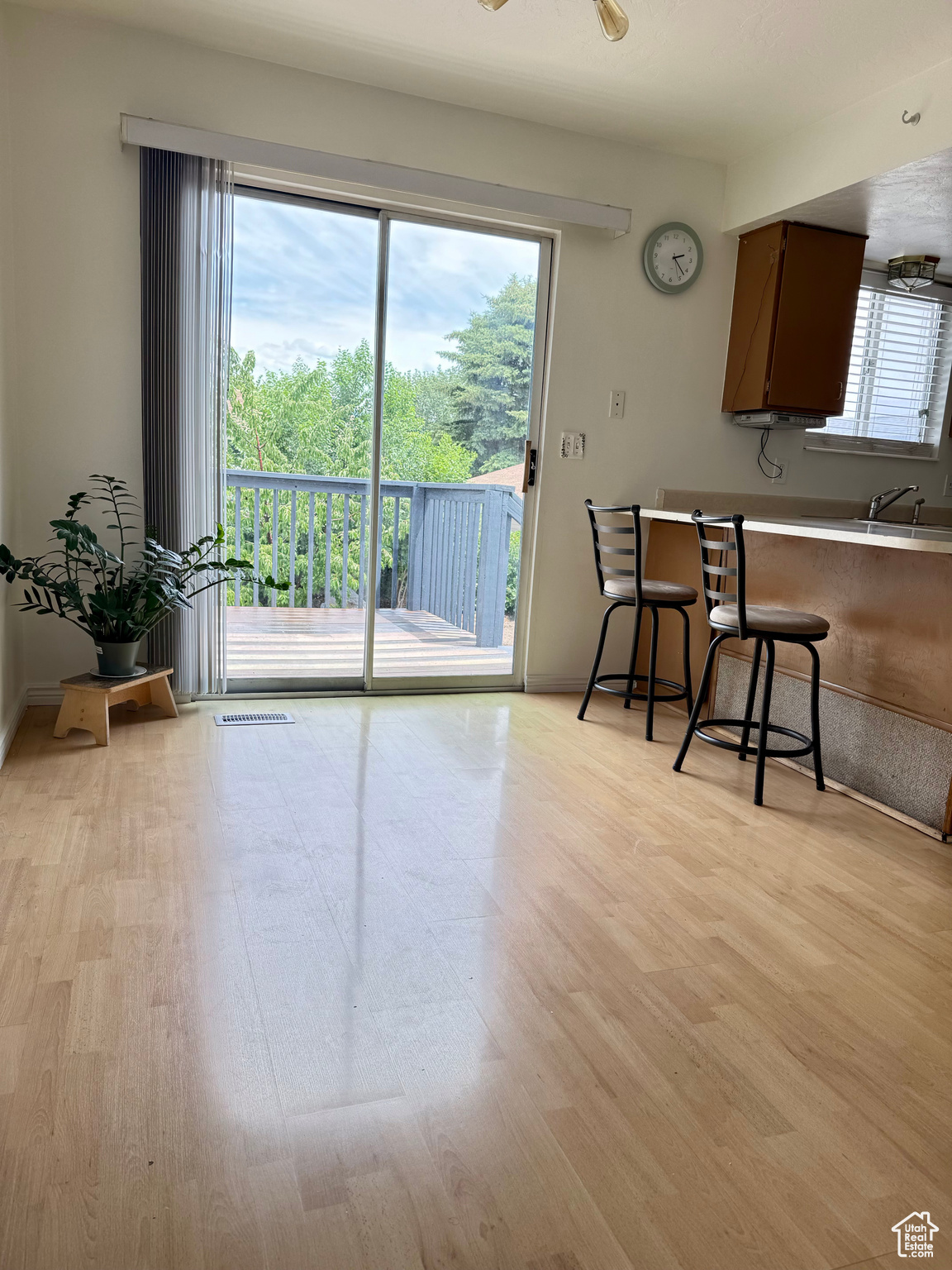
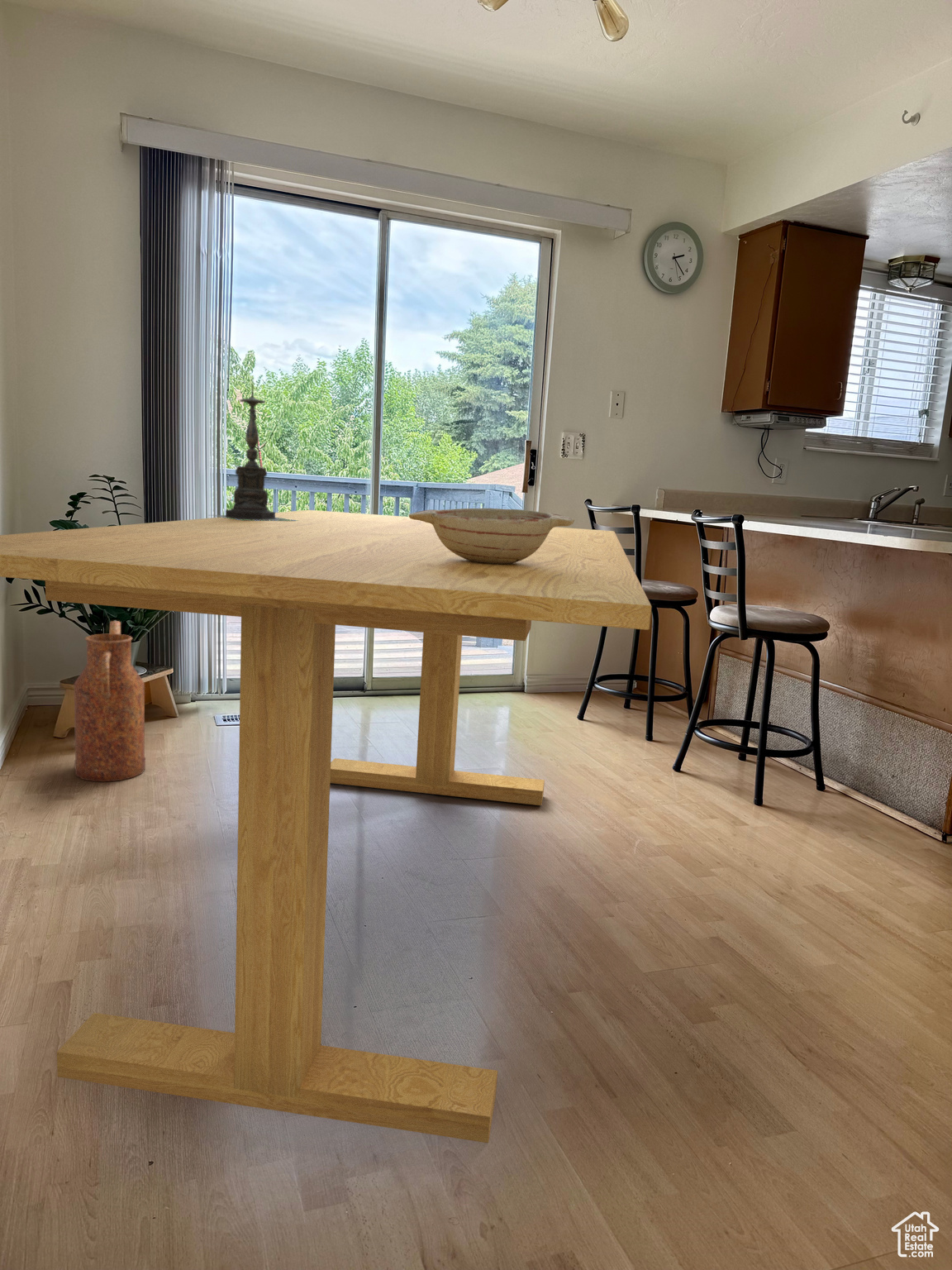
+ candle holder (253, 449)
+ decorative bowl (490, 534)
+ watering can (111, 699)
+ dining table (419, 718)
